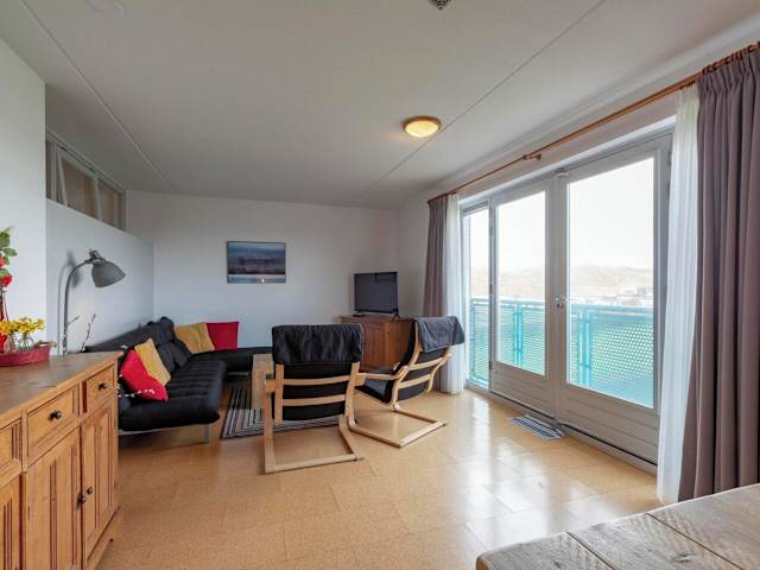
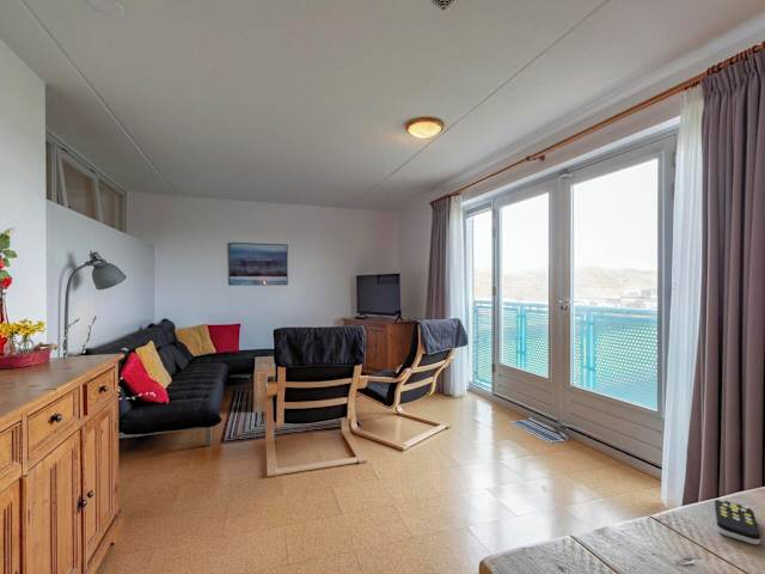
+ remote control (735, 519)
